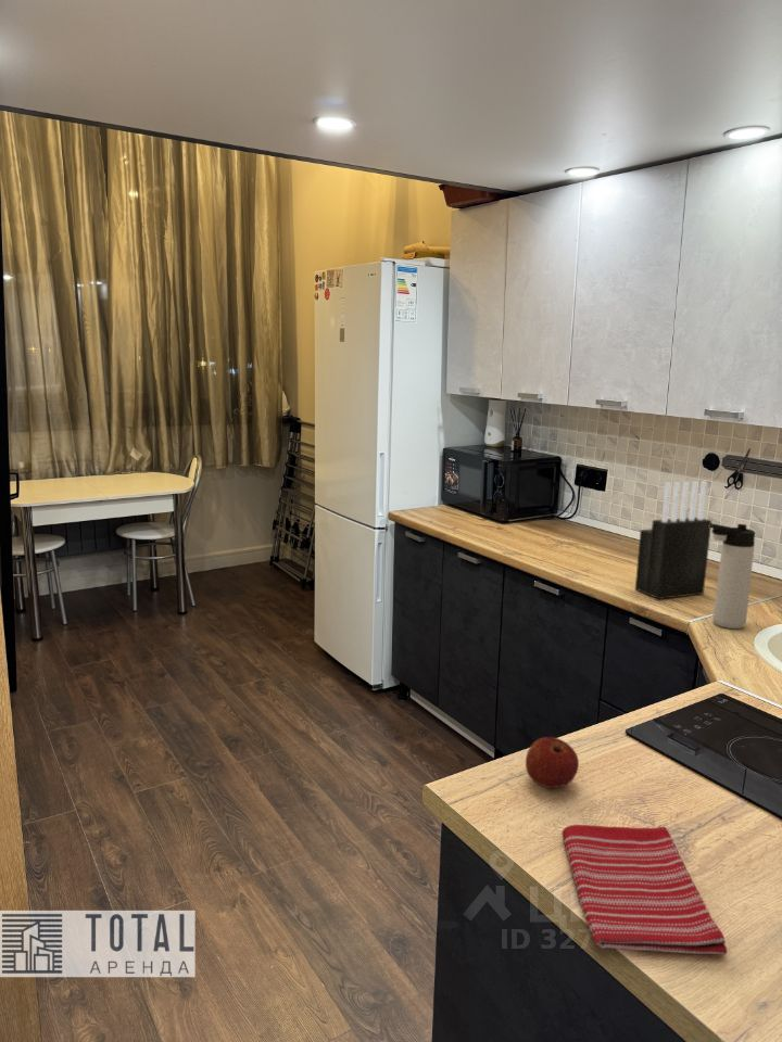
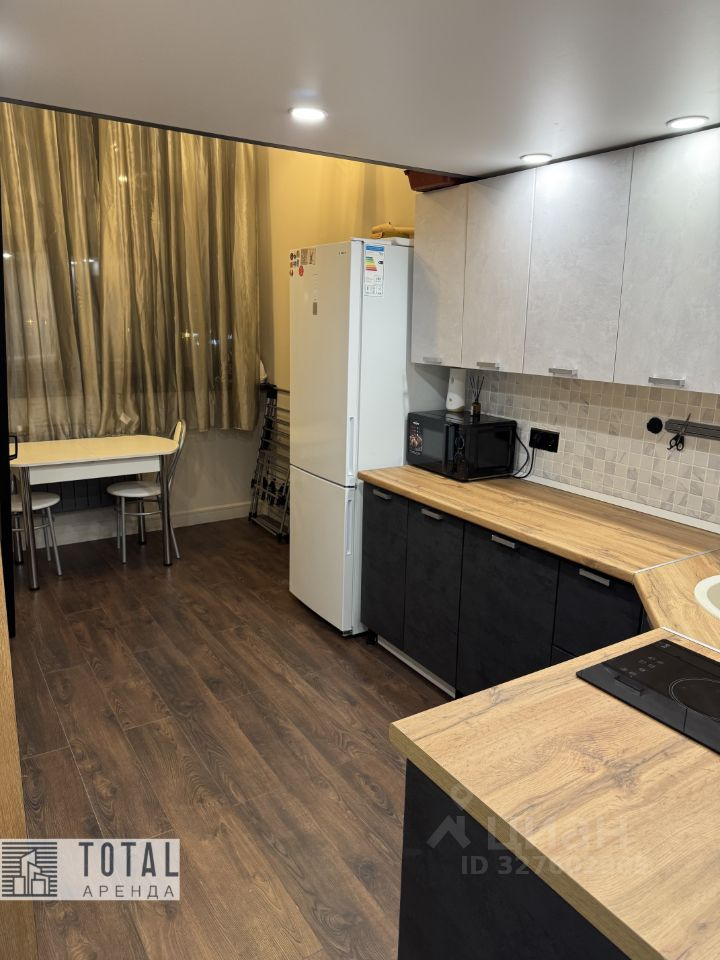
- thermos bottle (727, 574)
- knife block (671, 536)
- dish towel (635, 880)
- apple (551, 761)
